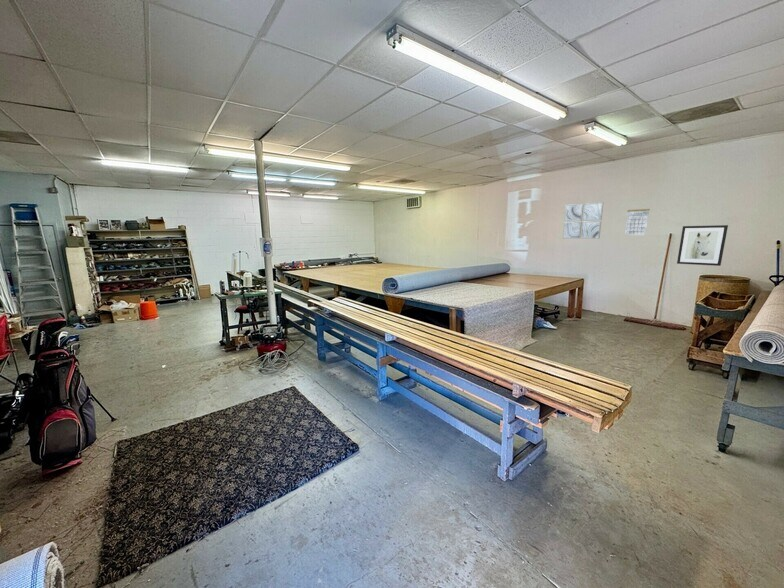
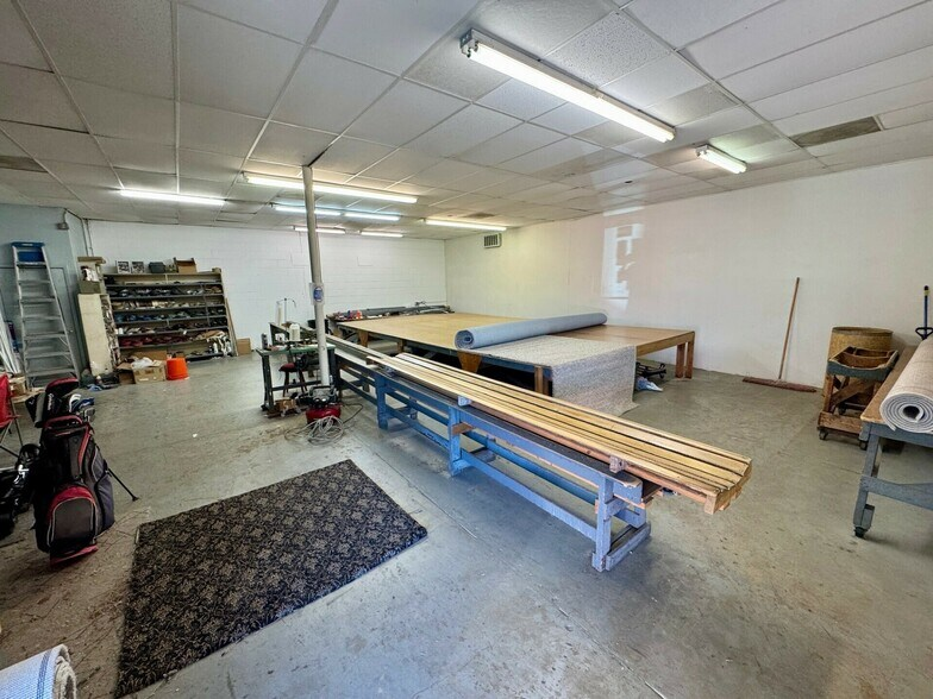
- wall art (582, 220)
- wall art (701, 245)
- calendar (637, 219)
